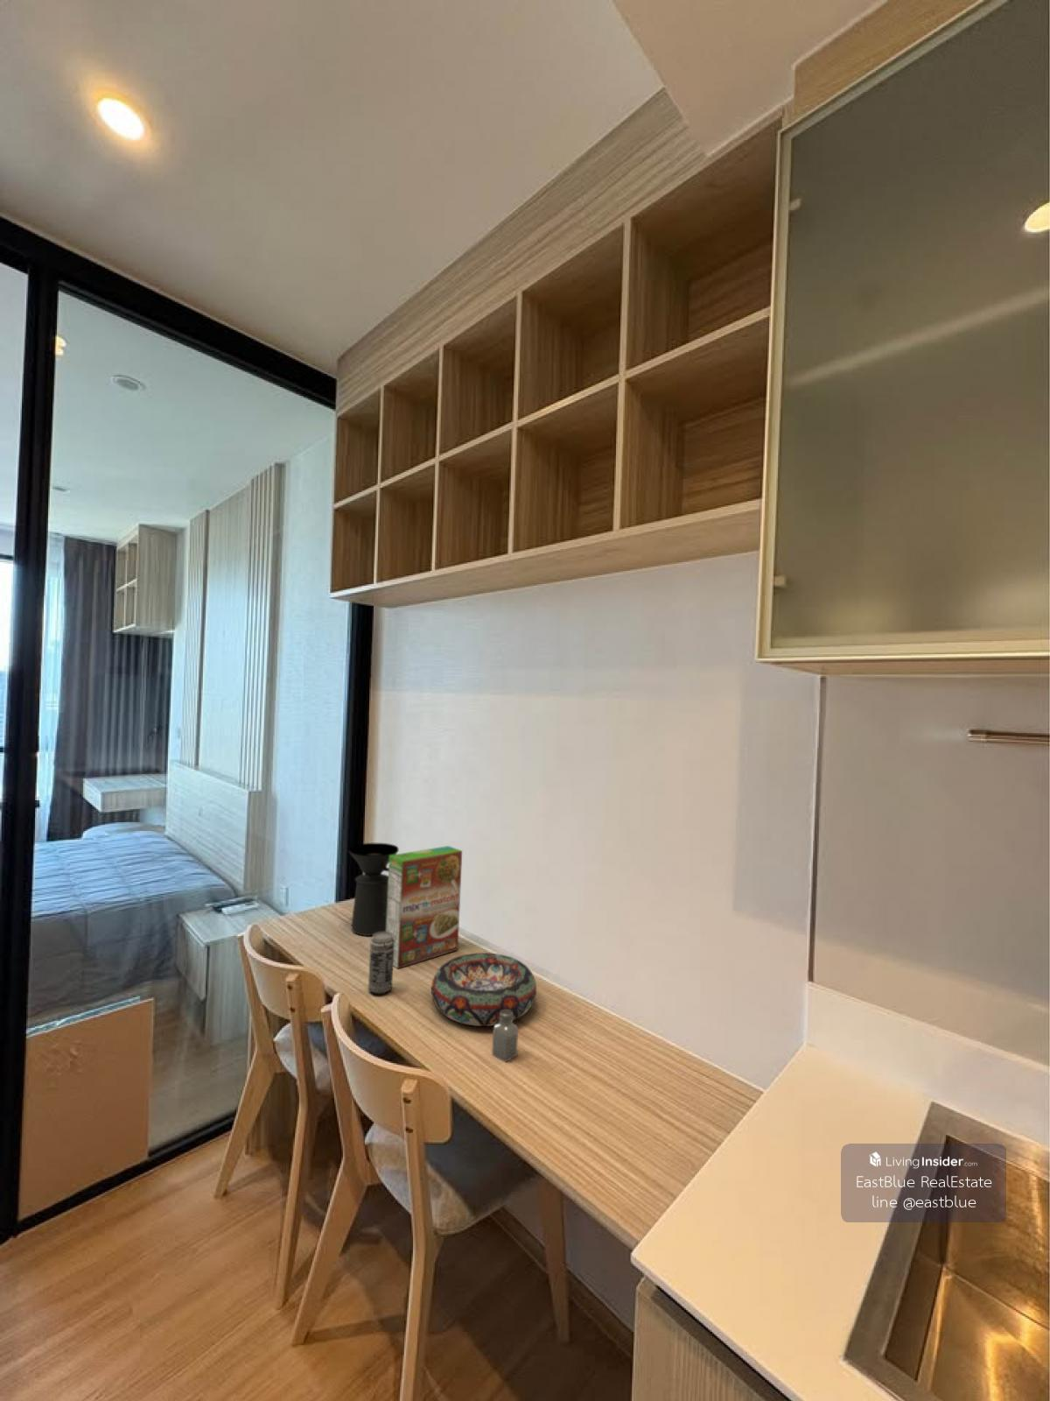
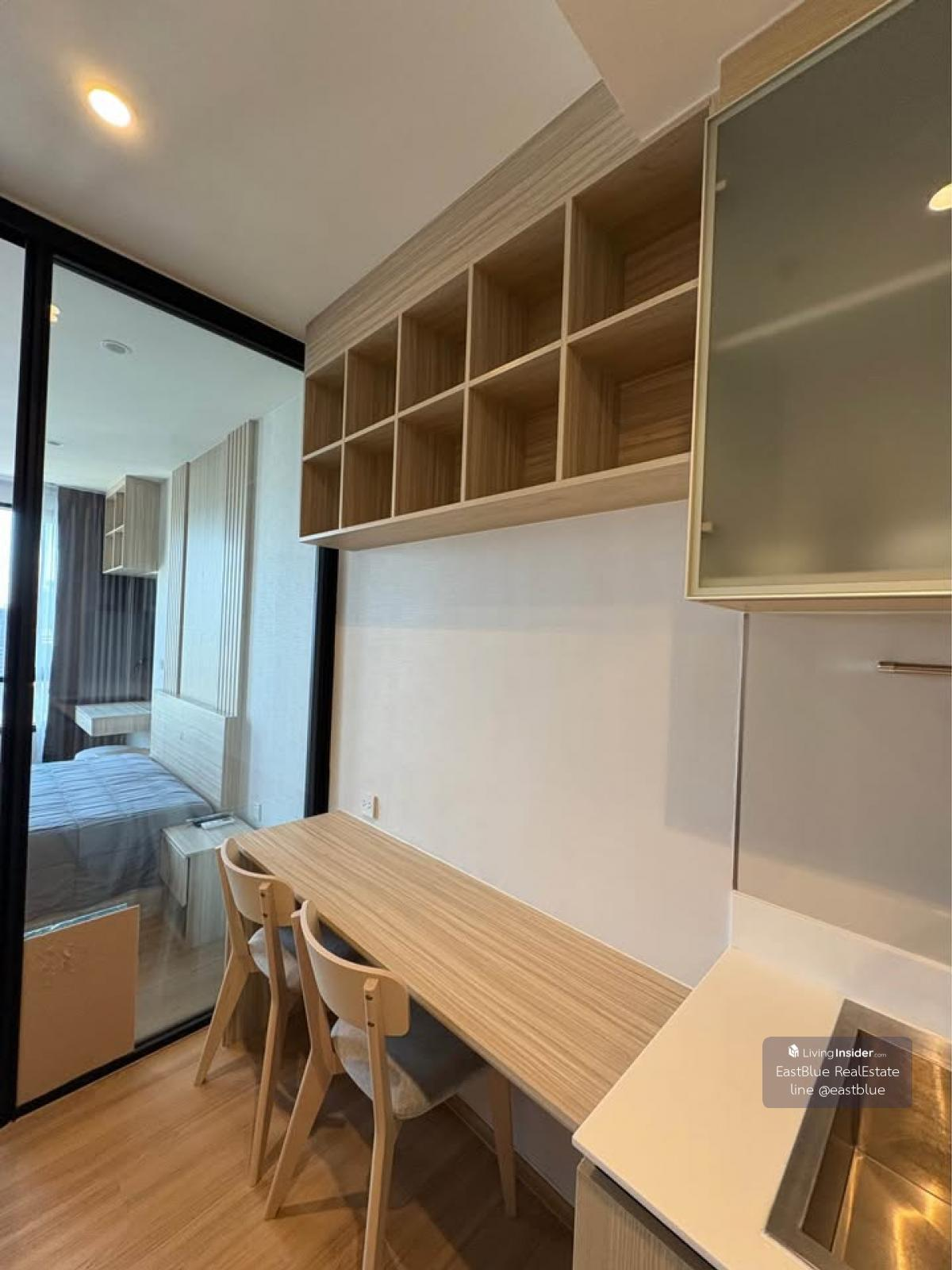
- saltshaker (505, 1034)
- coffee maker (372, 889)
- cereal box (425, 903)
- beverage can (381, 962)
- decorative bowl (484, 987)
